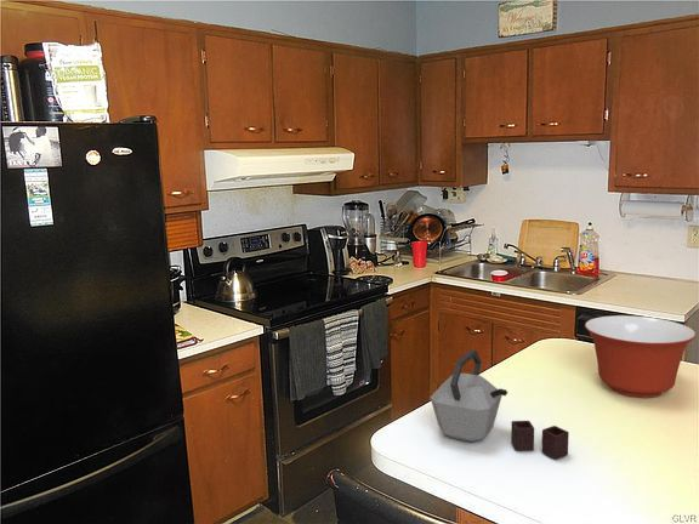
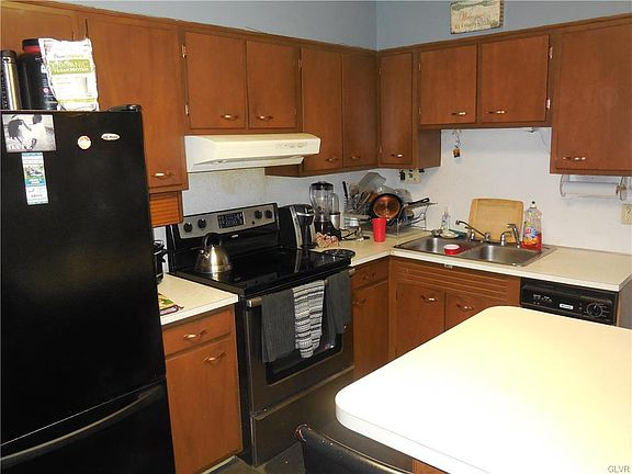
- mixing bowl (636, 358)
- kettle (499, 401)
